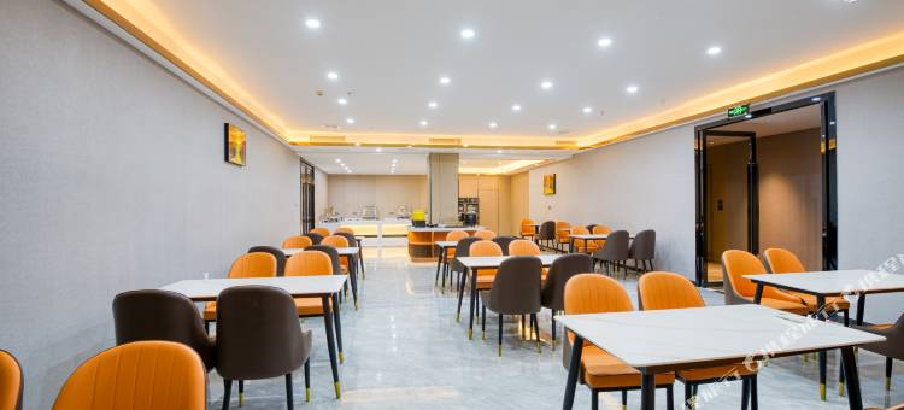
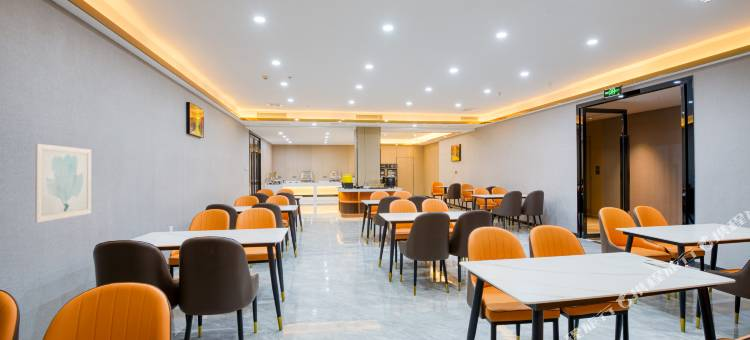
+ wall art (66, 182)
